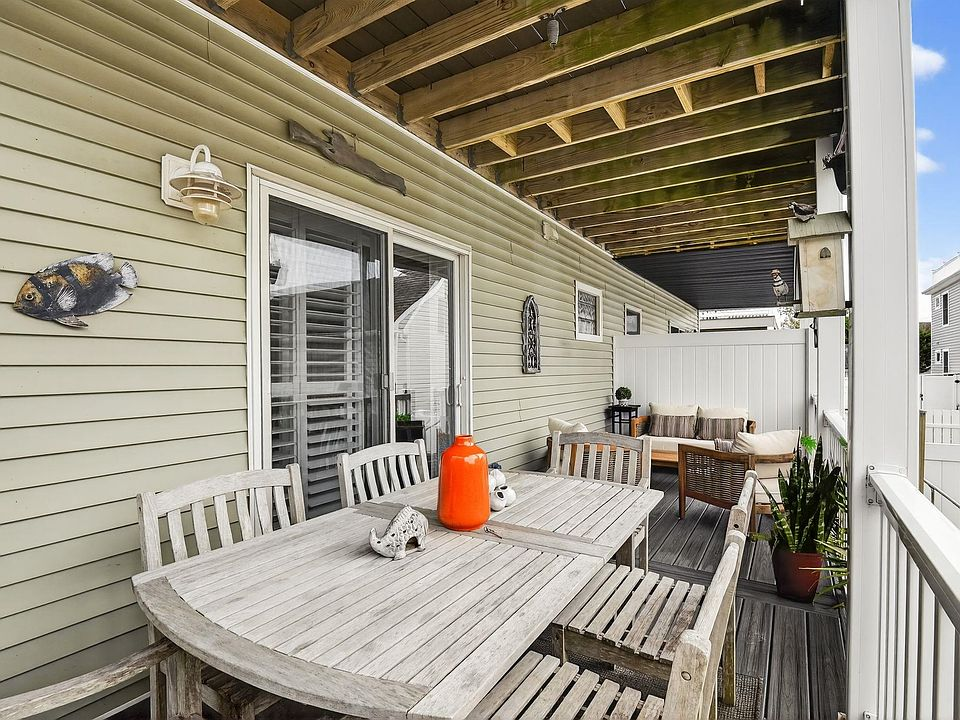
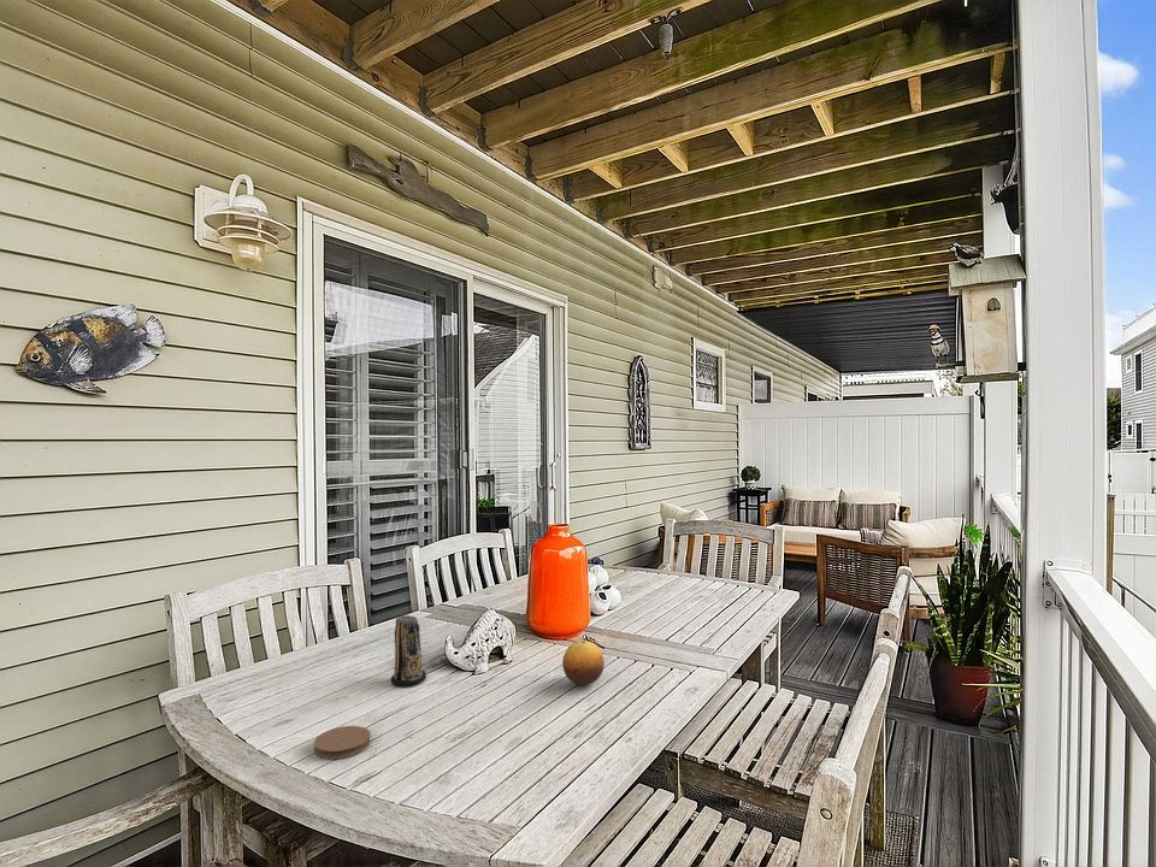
+ candle (408, 648)
+ coaster (342, 741)
+ fruit (583, 662)
